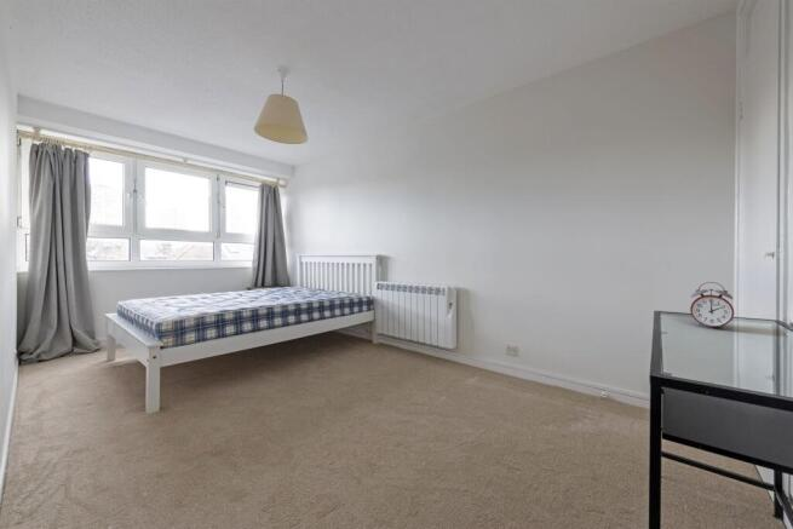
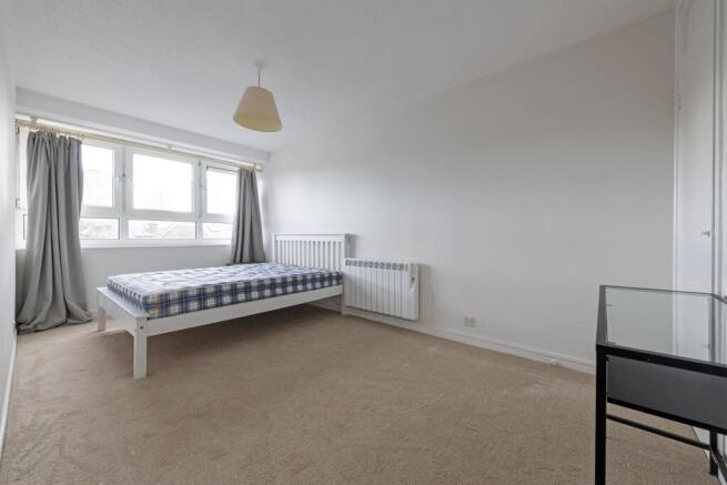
- alarm clock (711, 304)
